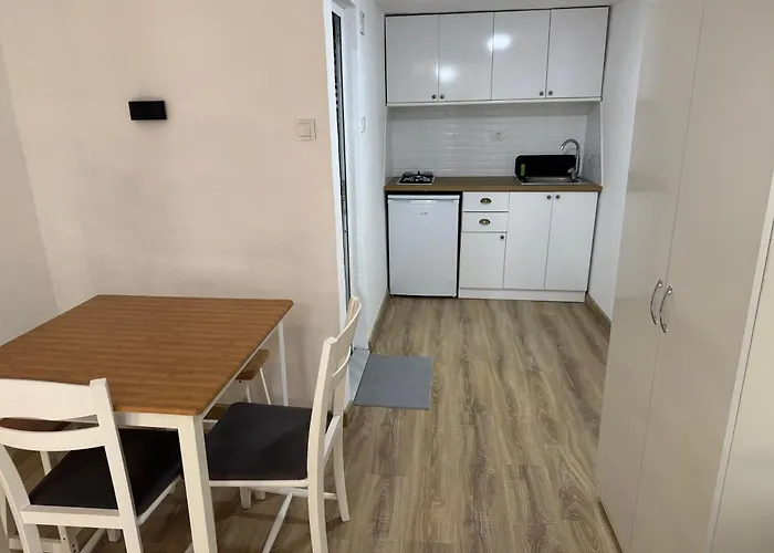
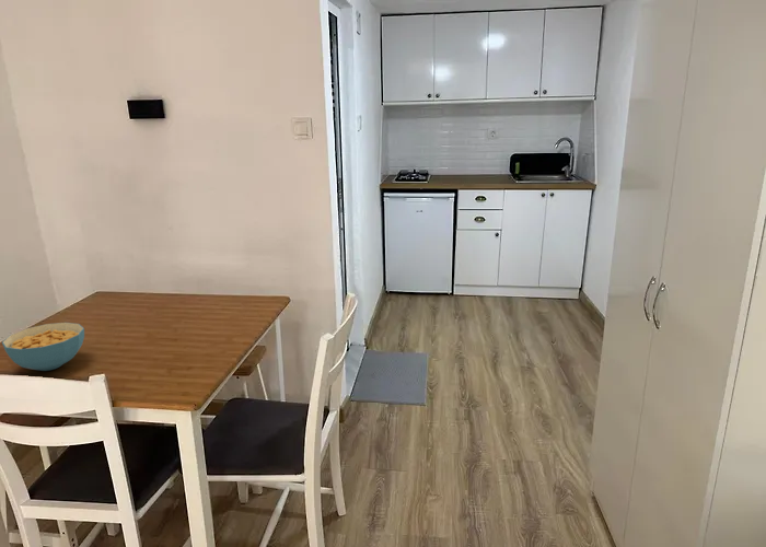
+ cereal bowl (47, 350)
